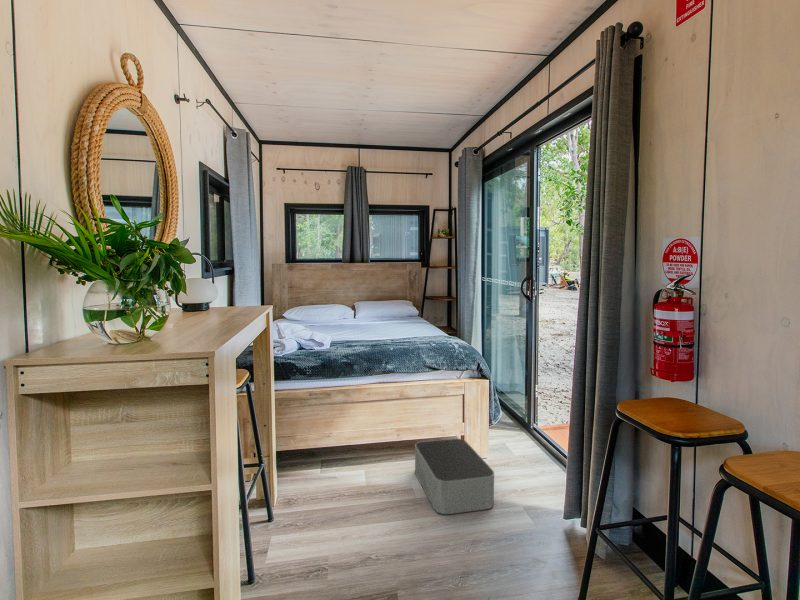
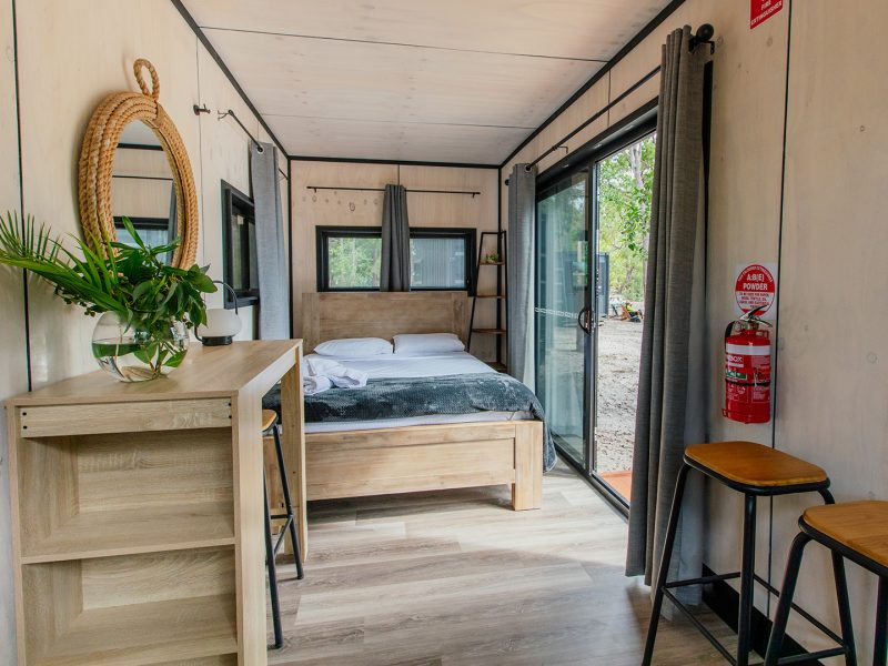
- storage bin (451, 472)
